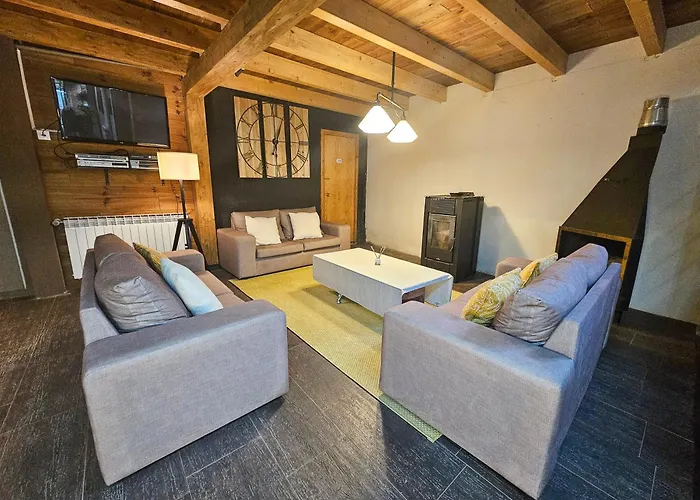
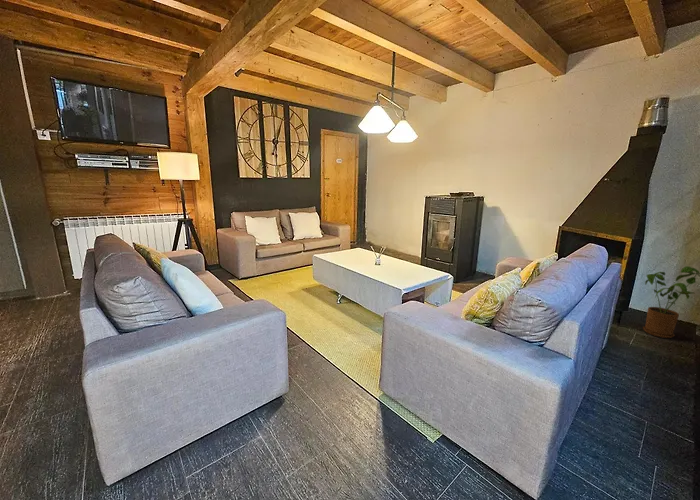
+ house plant (668, 301)
